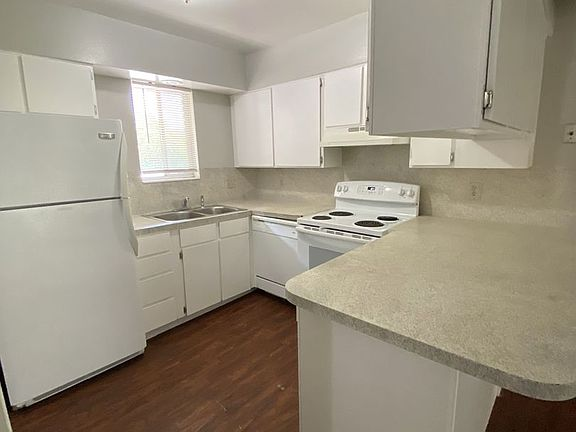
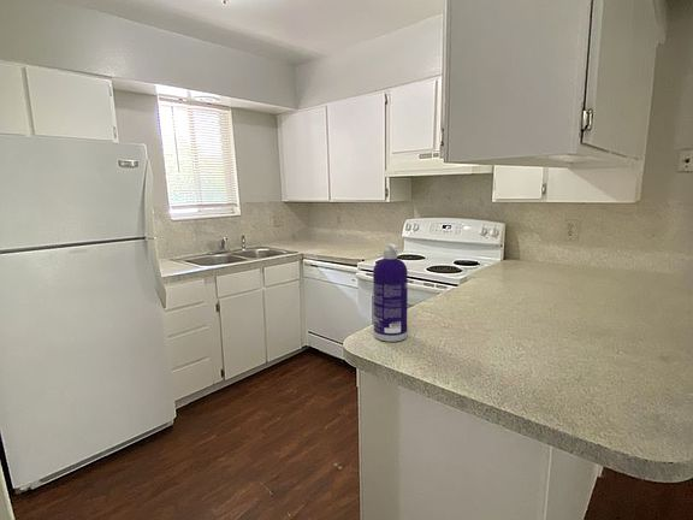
+ spray bottle (390, 290)
